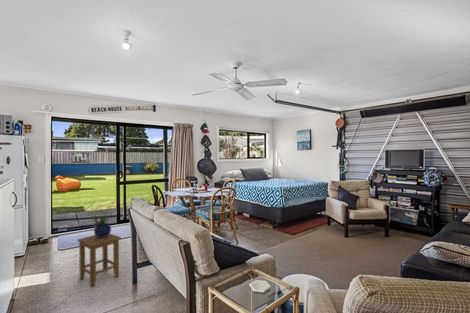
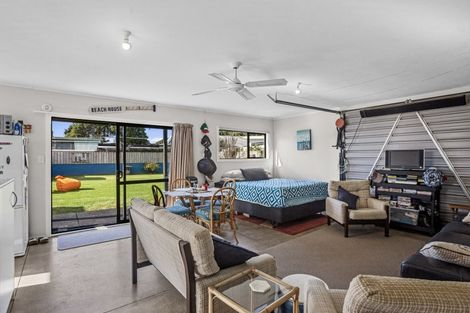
- potted plant (100, 223)
- stool (99, 260)
